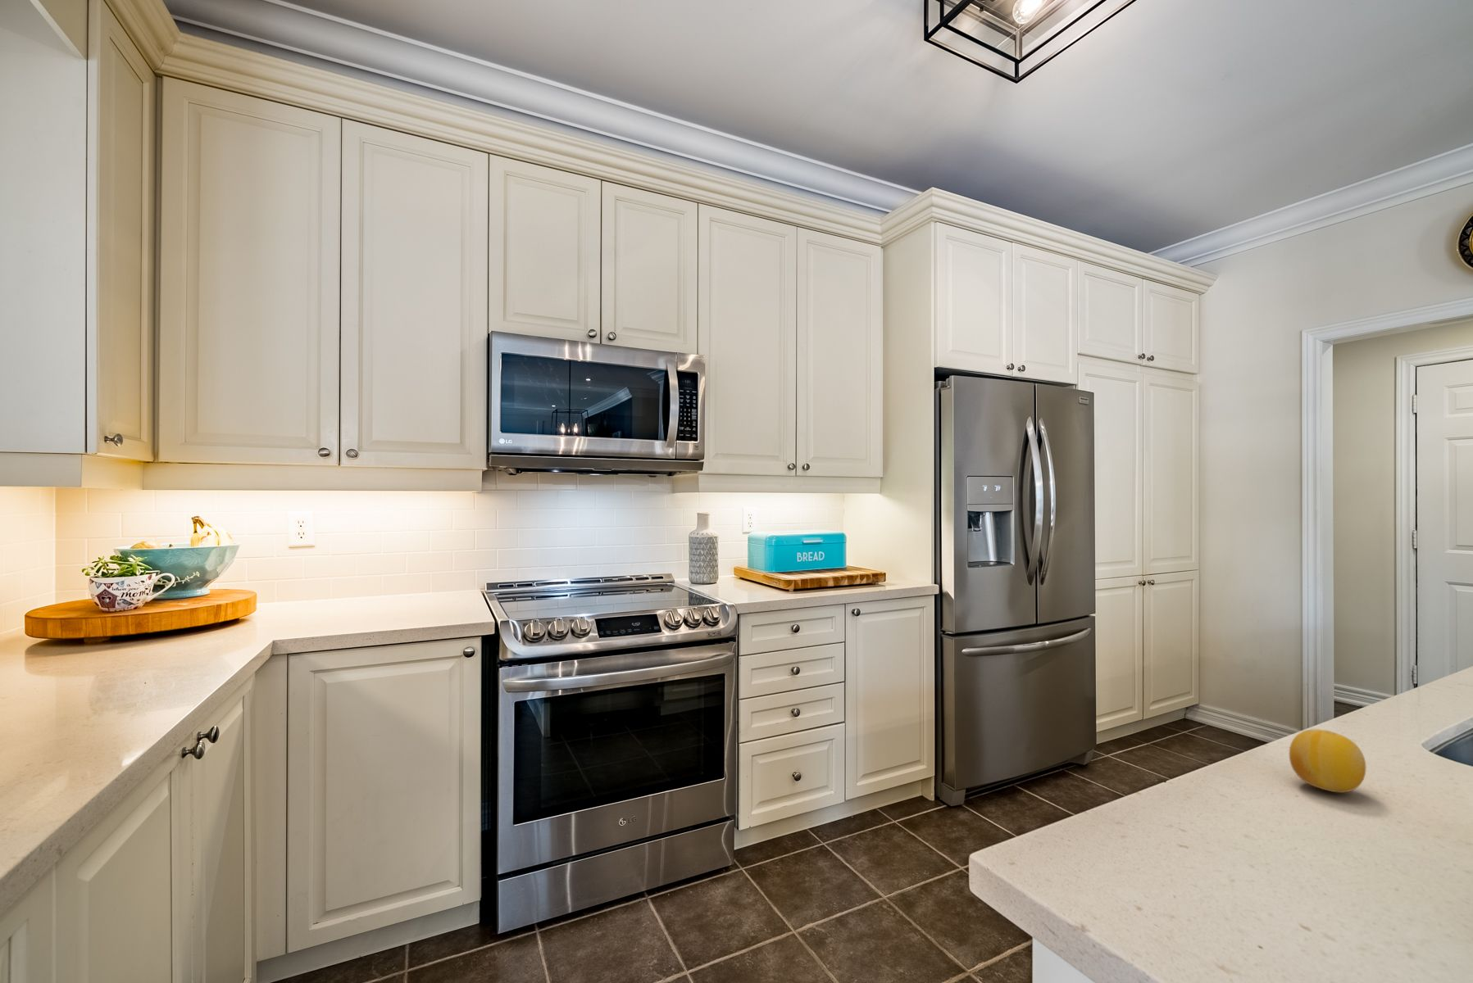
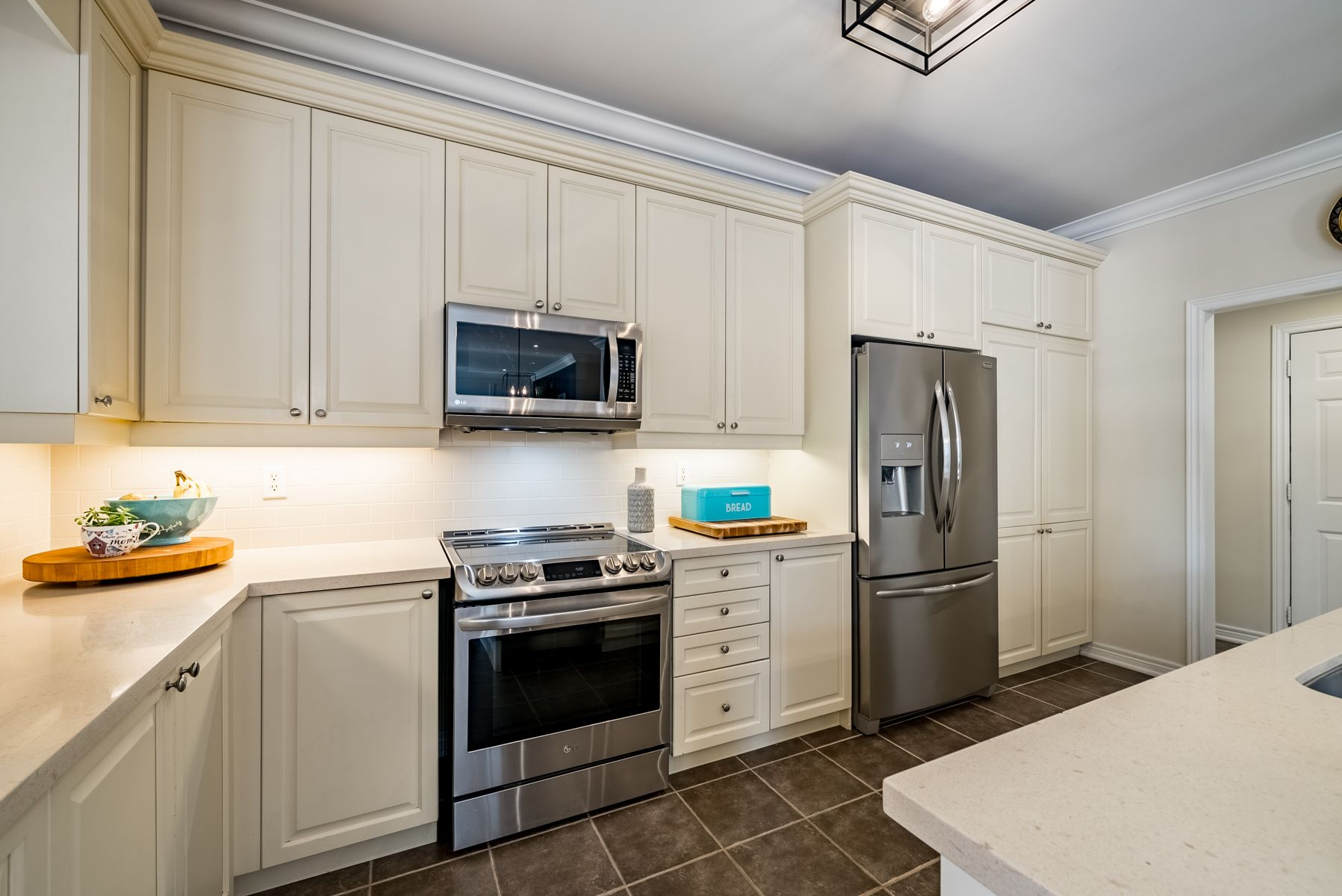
- fruit (1326, 760)
